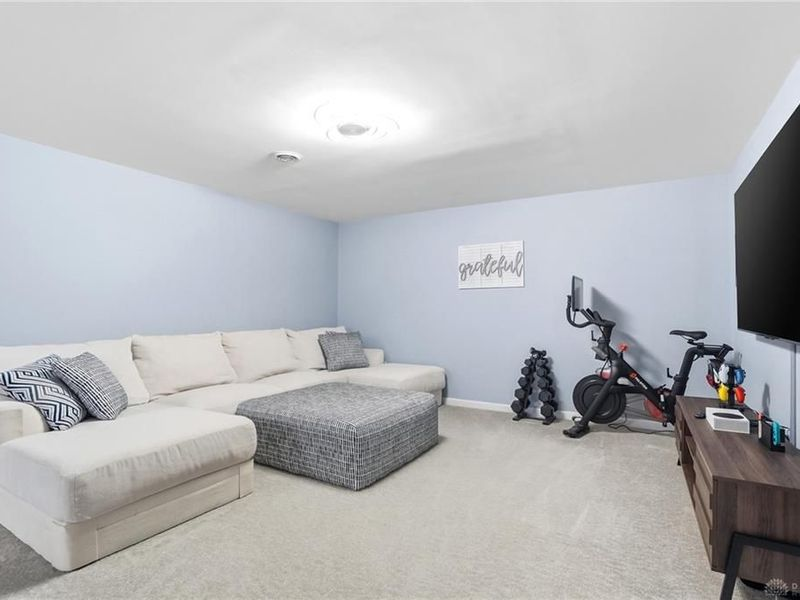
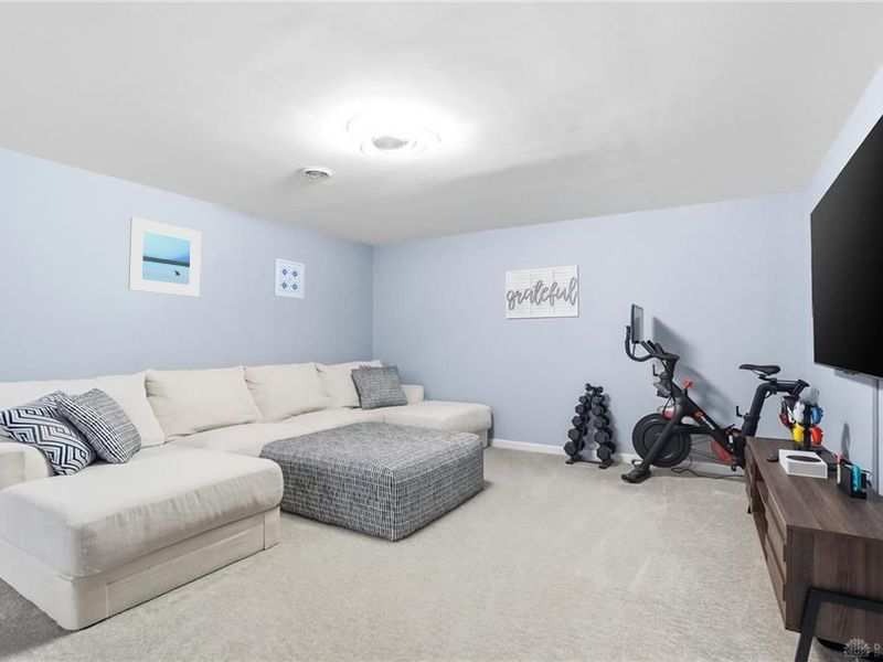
+ wall art (289, 279)
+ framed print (167, 258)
